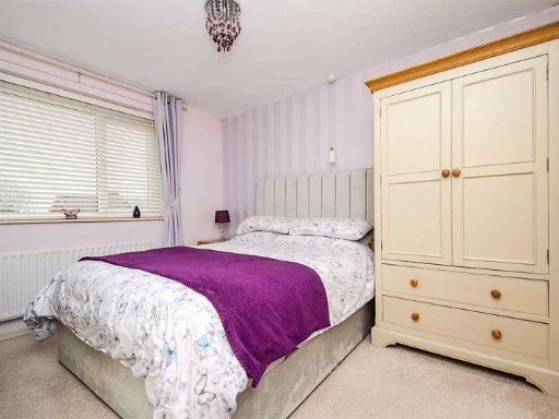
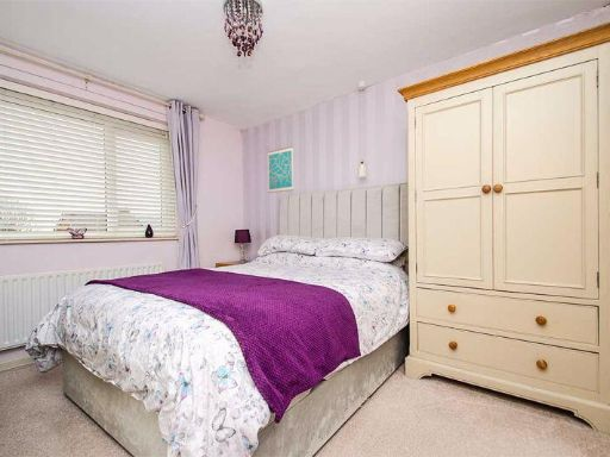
+ wall art (280, 170)
